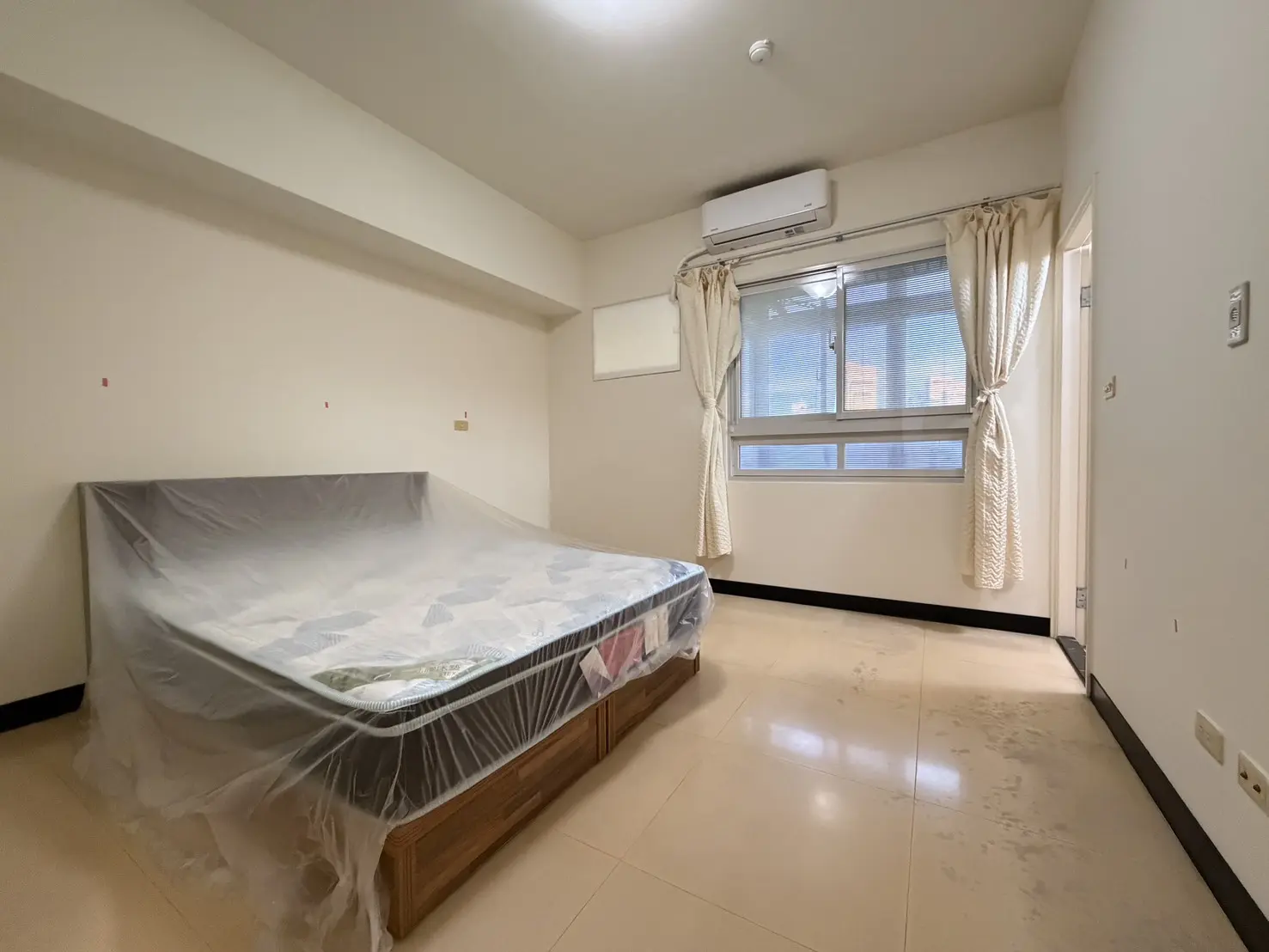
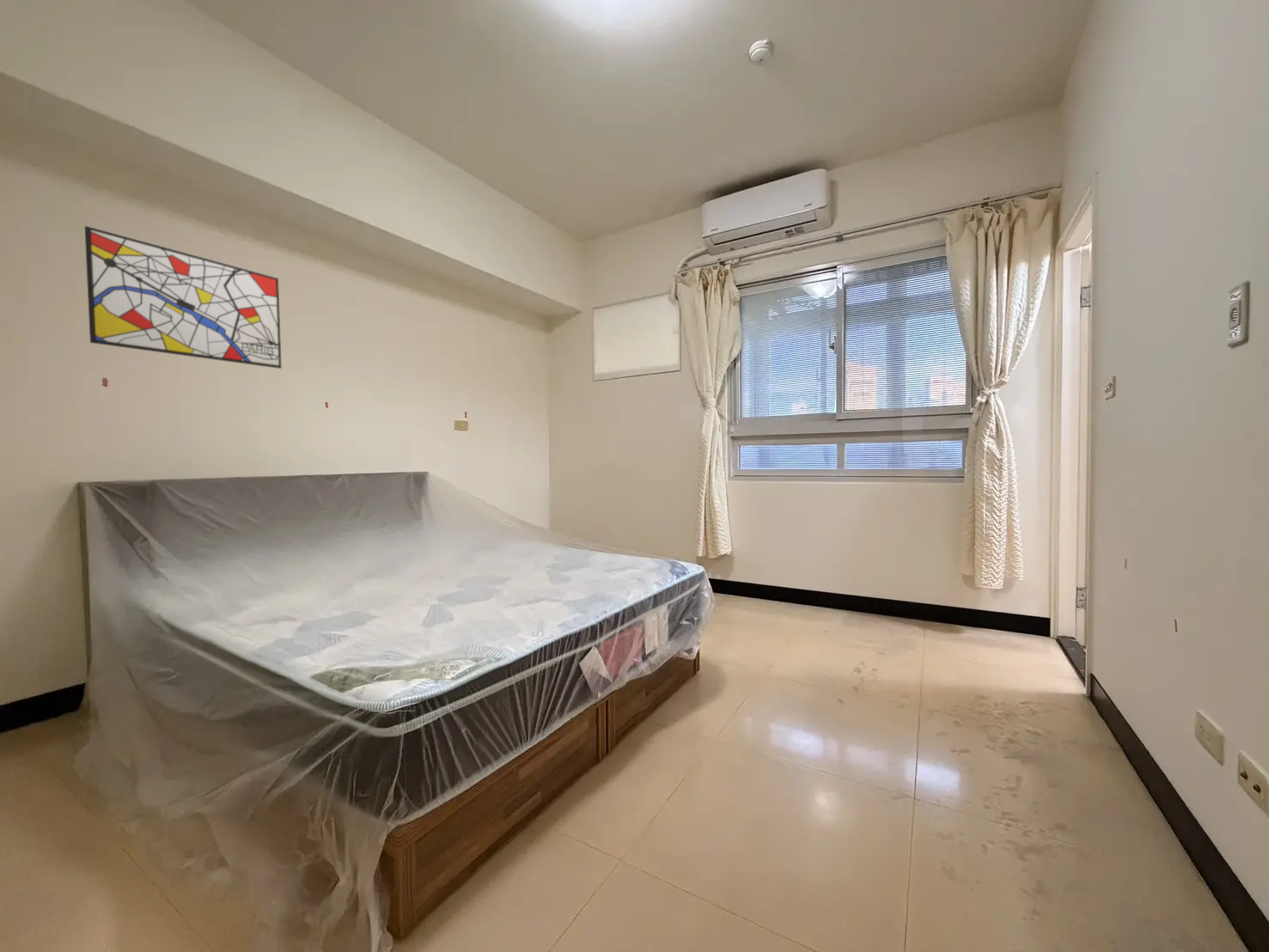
+ wall art (195, 306)
